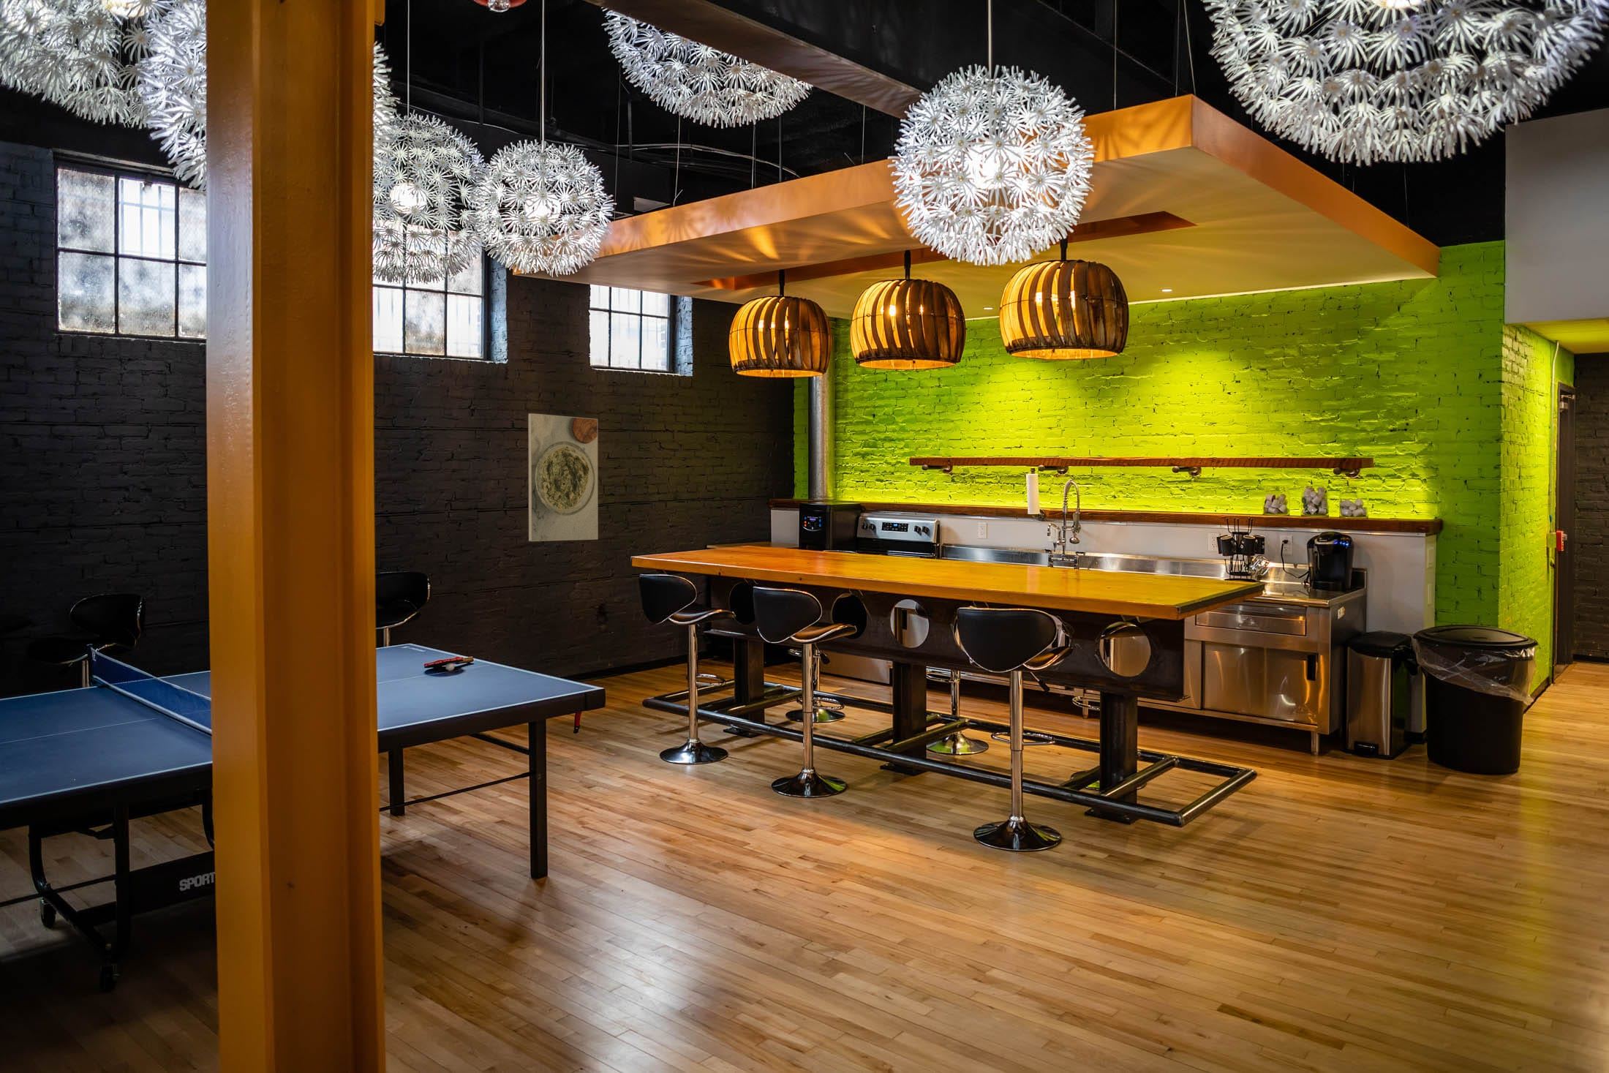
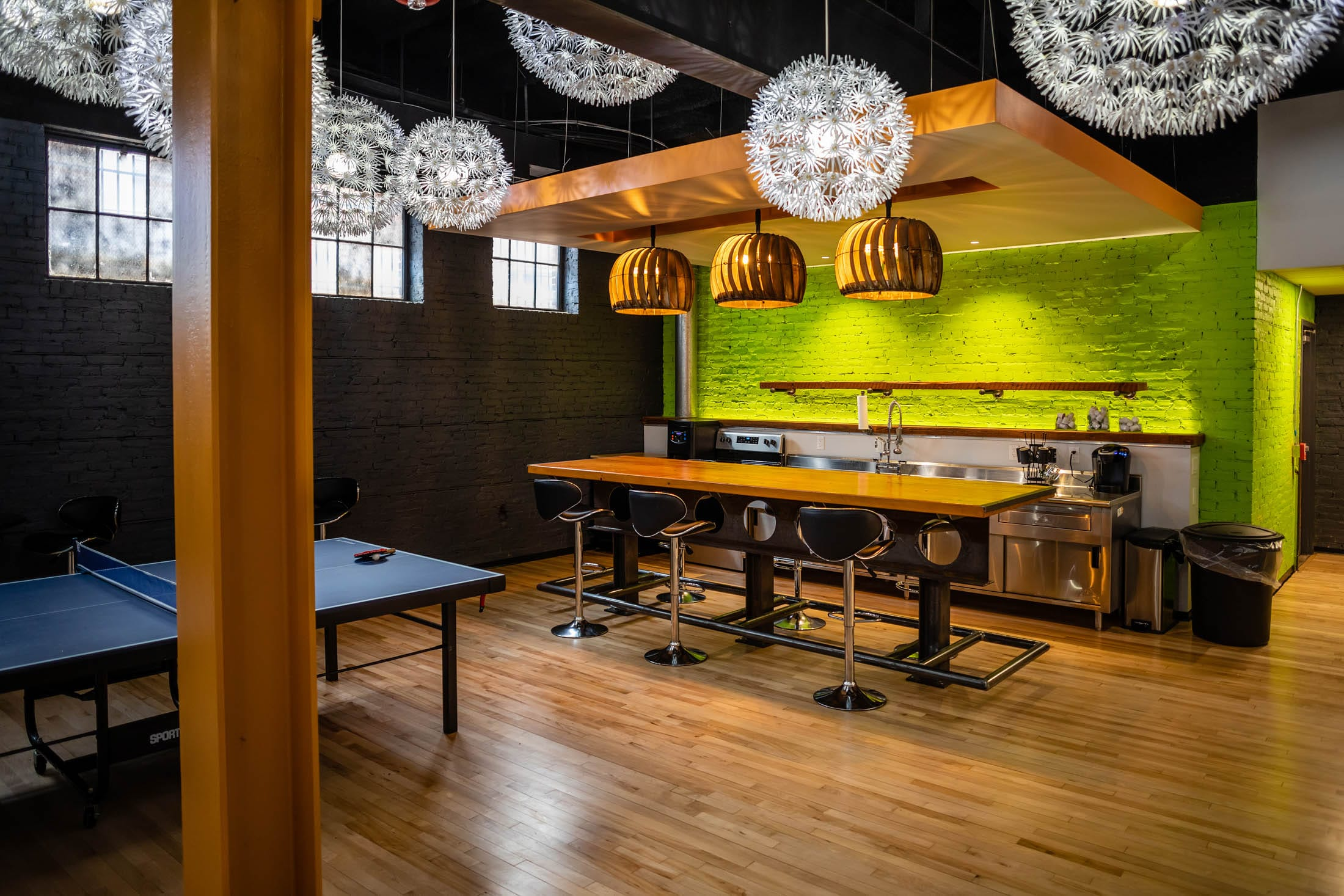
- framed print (564, 478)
